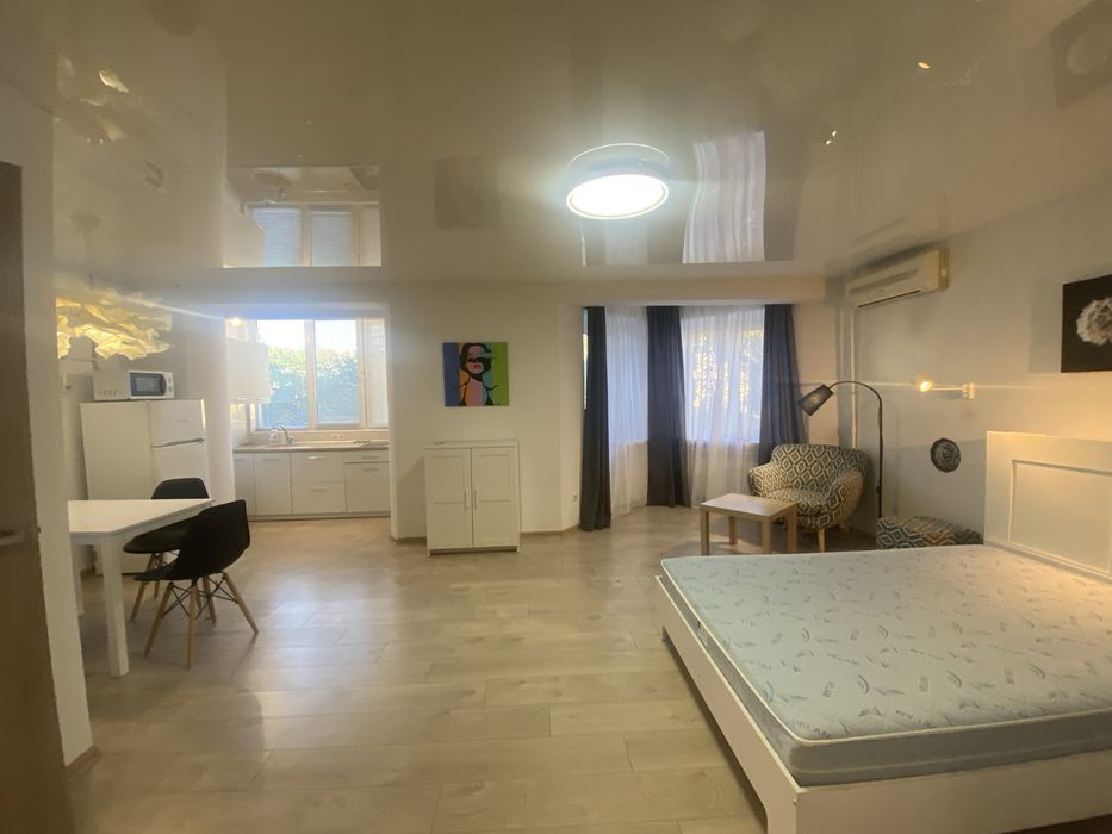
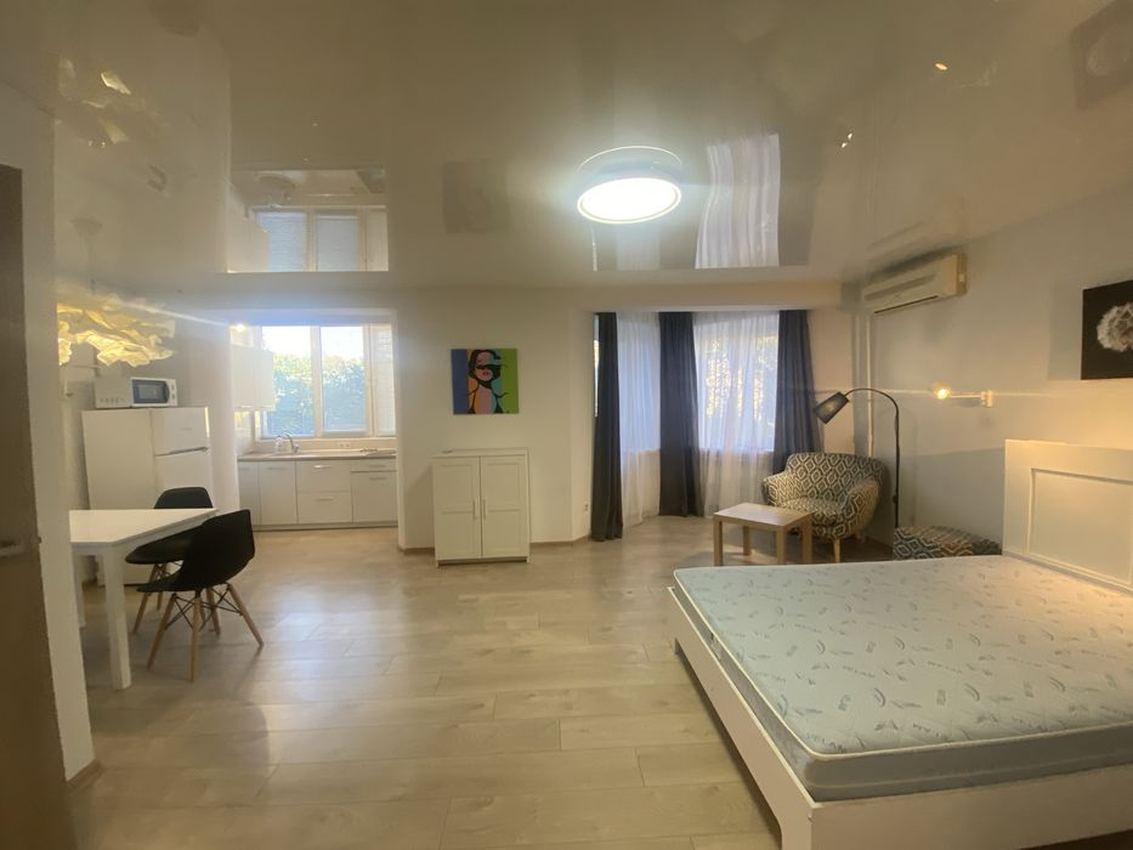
- decorative plate (946, 455)
